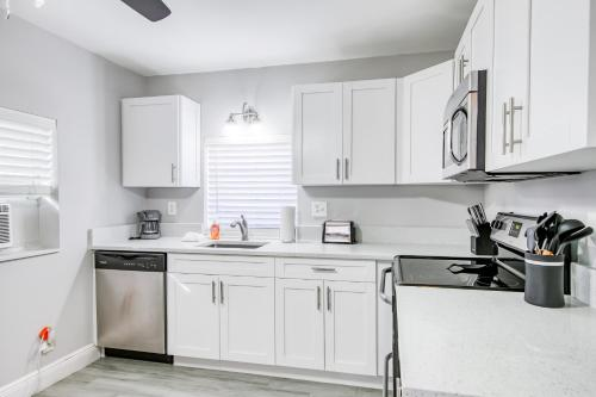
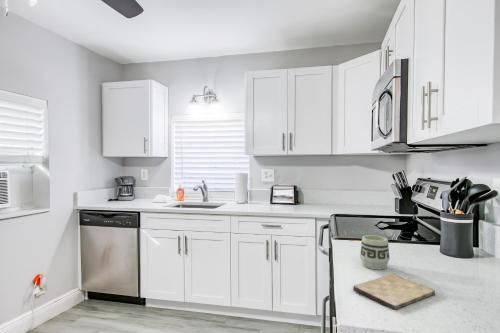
+ cup (374, 252)
+ cutting board (393, 289)
